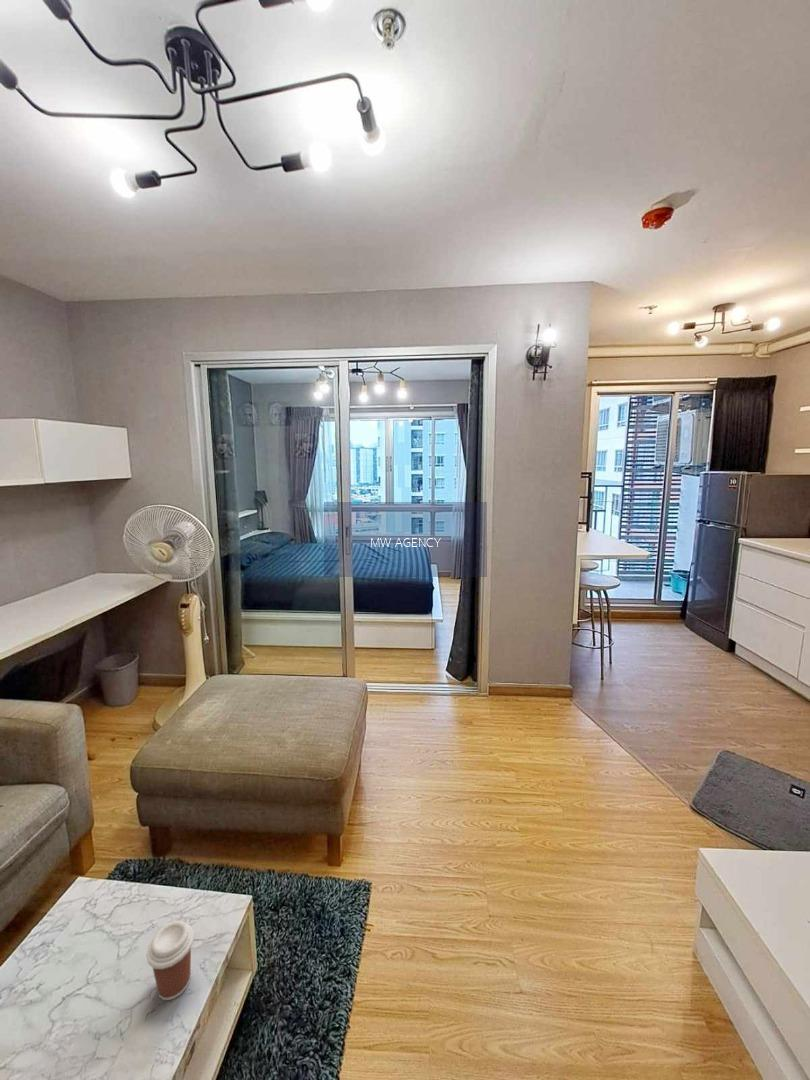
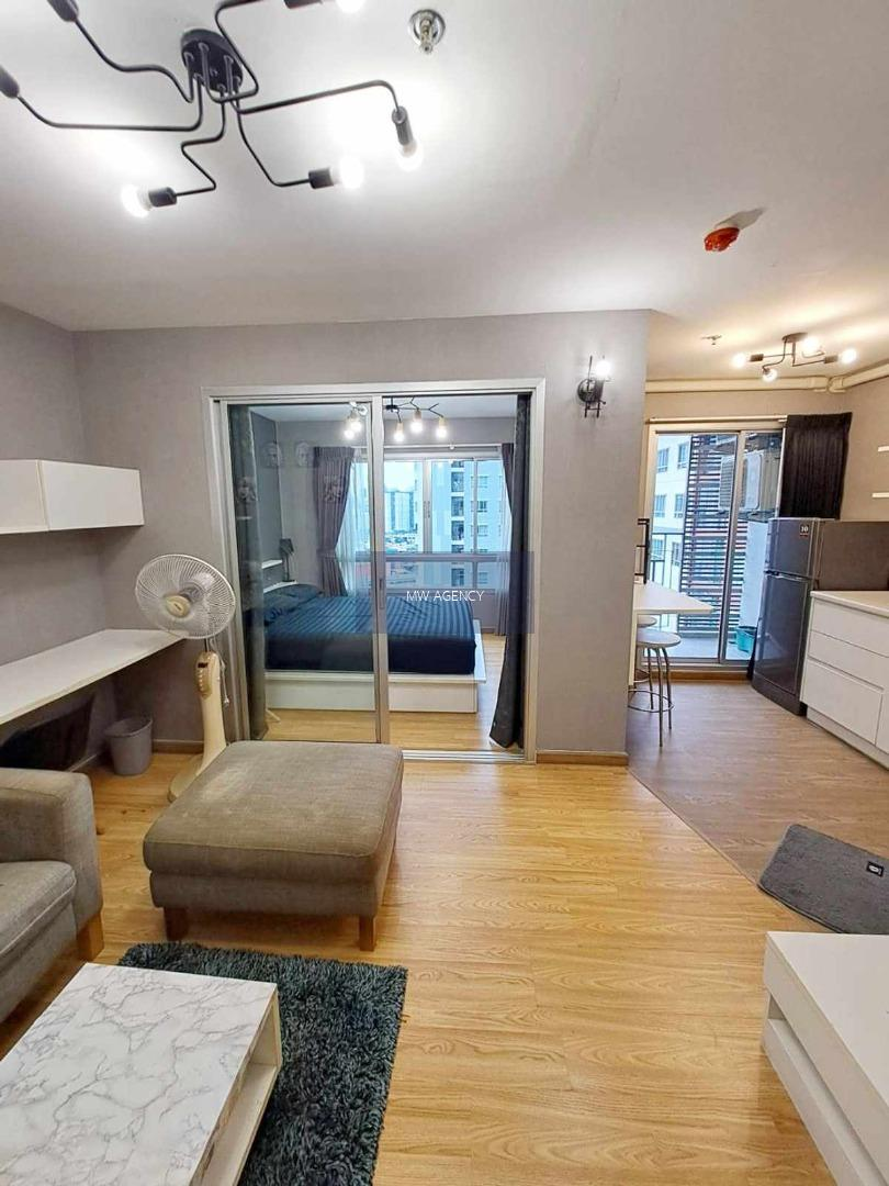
- coffee cup (172, 959)
